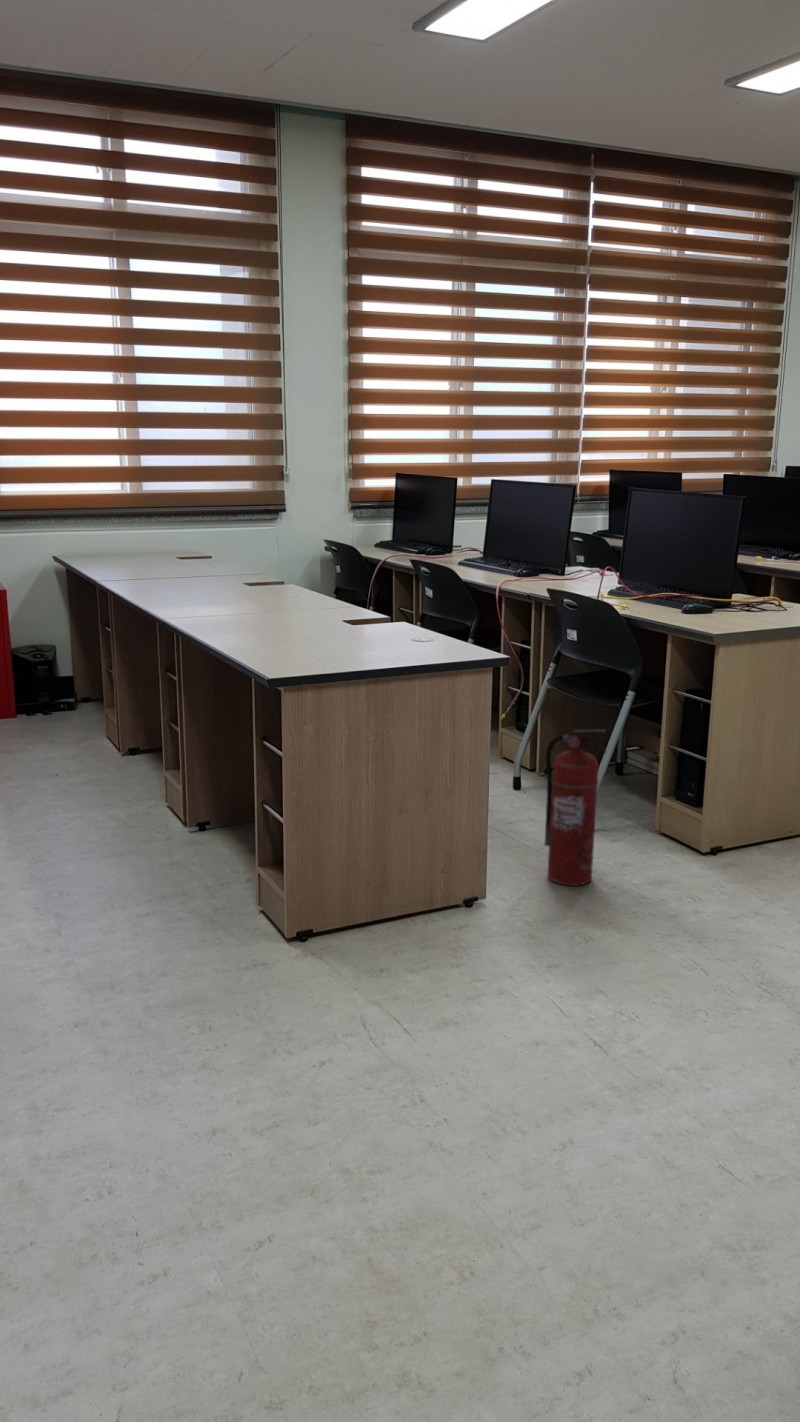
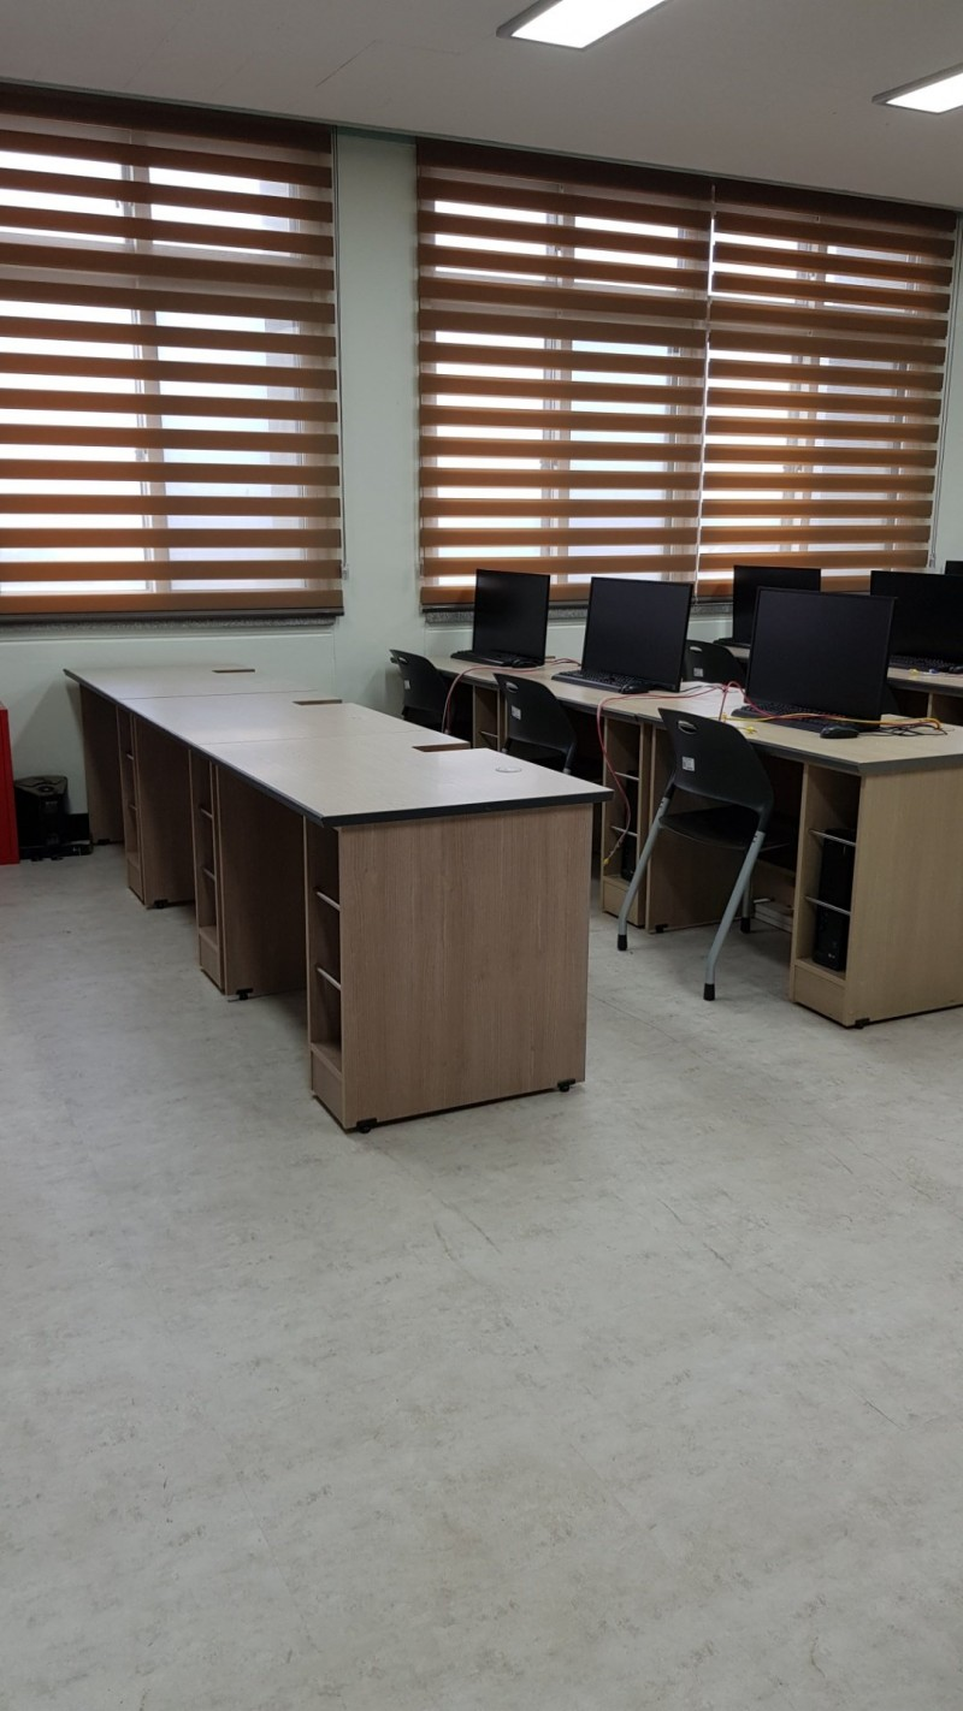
- fire extinguisher (572, 803)
